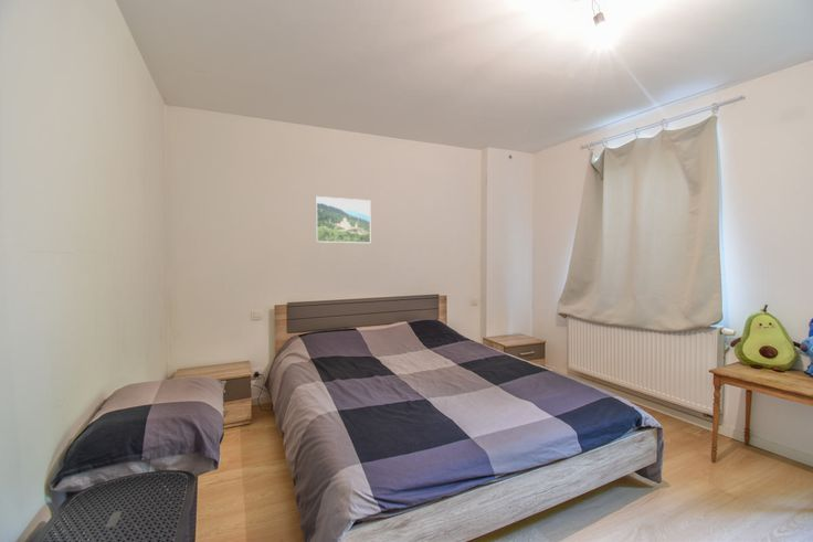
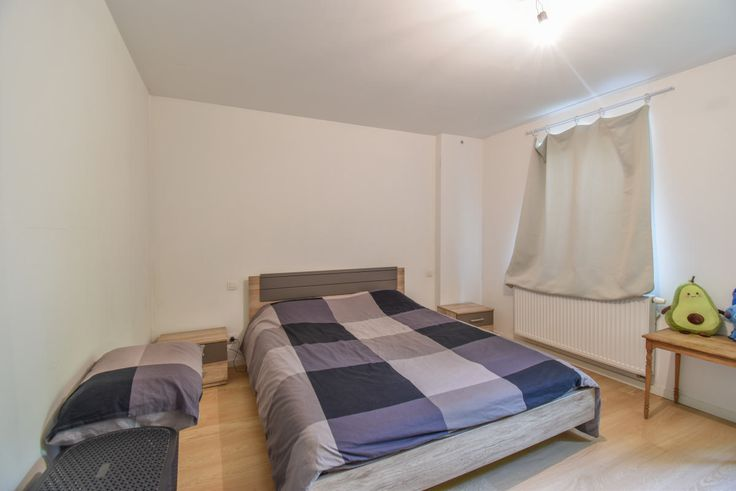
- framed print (344, 220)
